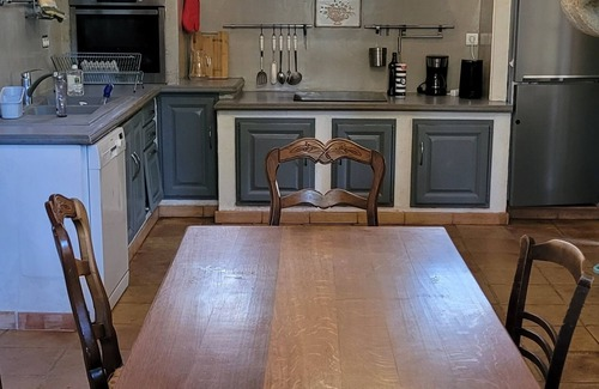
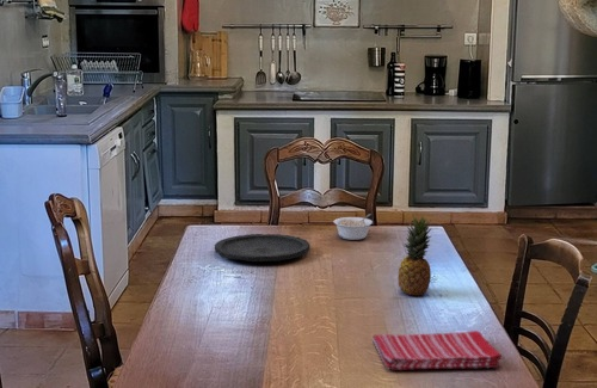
+ dish towel (435, 347)
+ fruit (414, 253)
+ legume (352, 227)
+ plate (261, 247)
